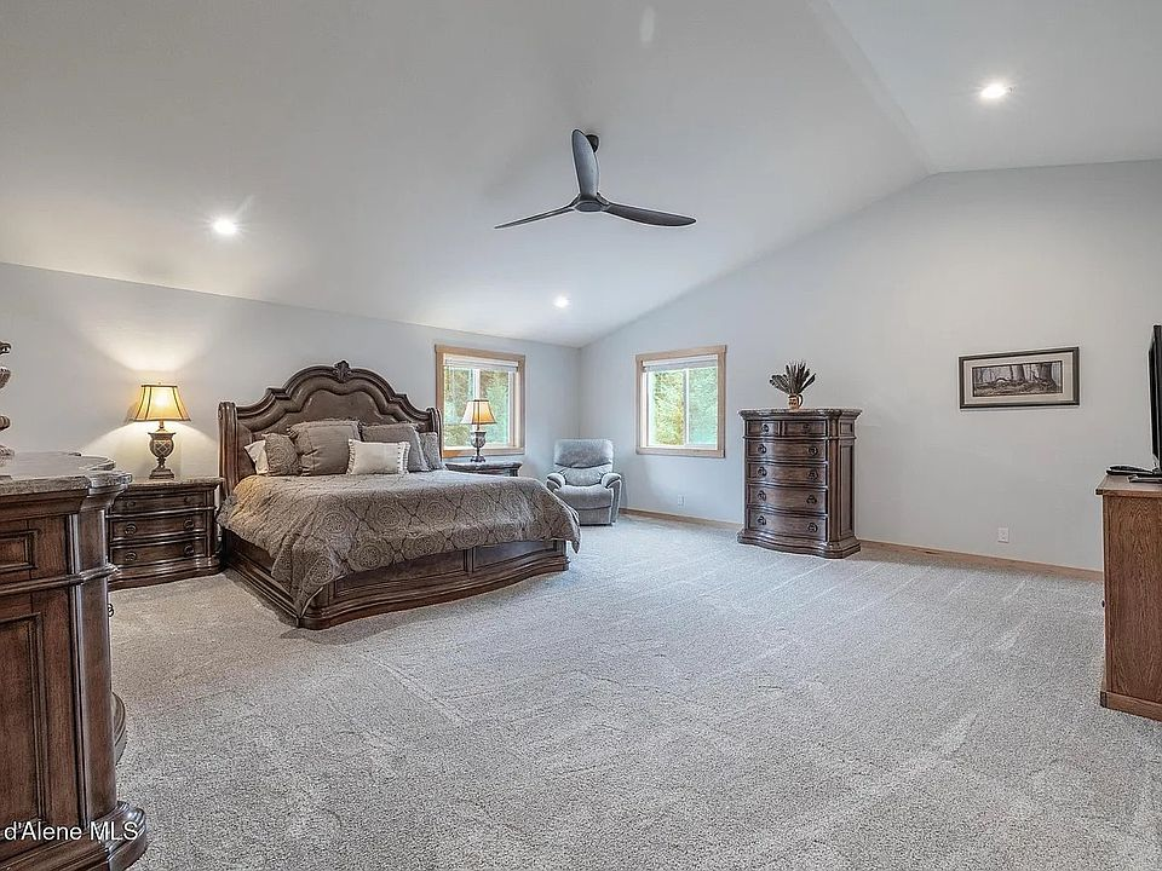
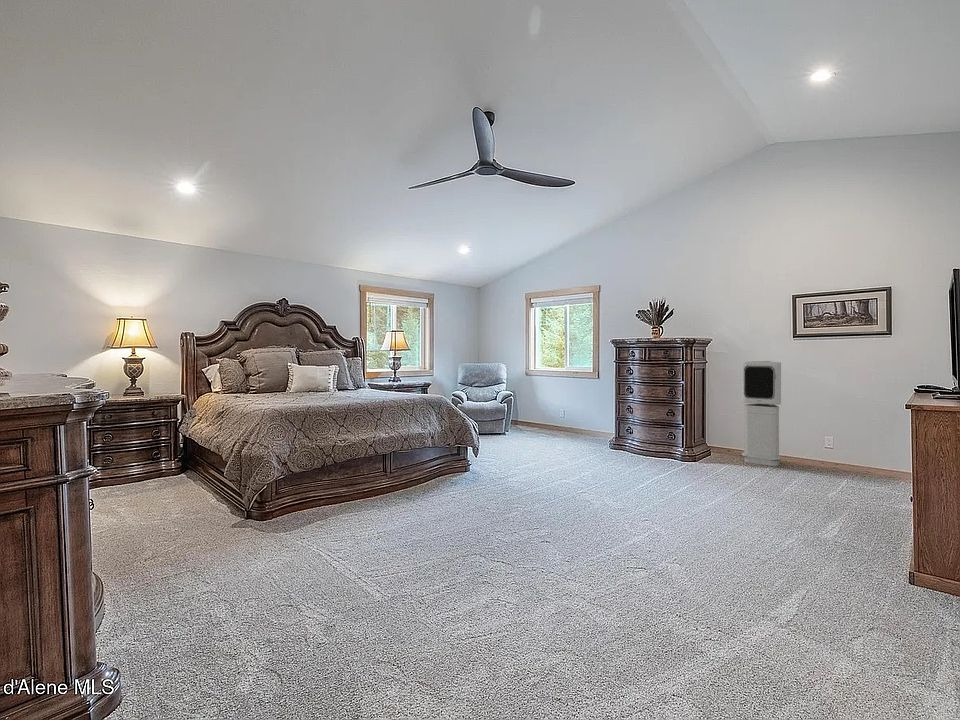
+ air purifier (764, 411)
